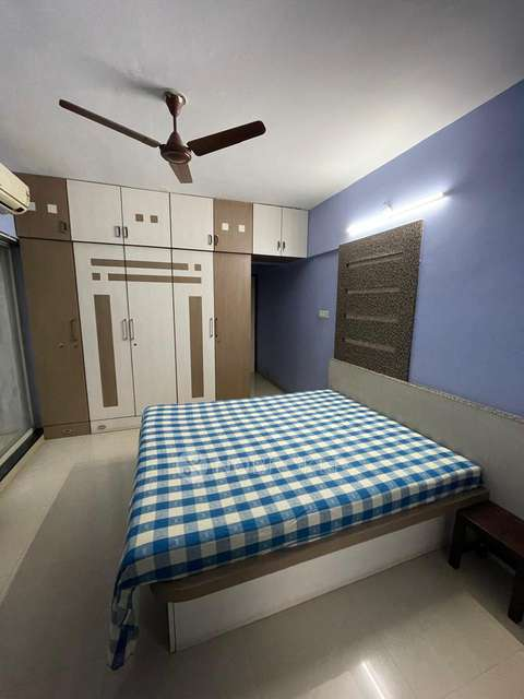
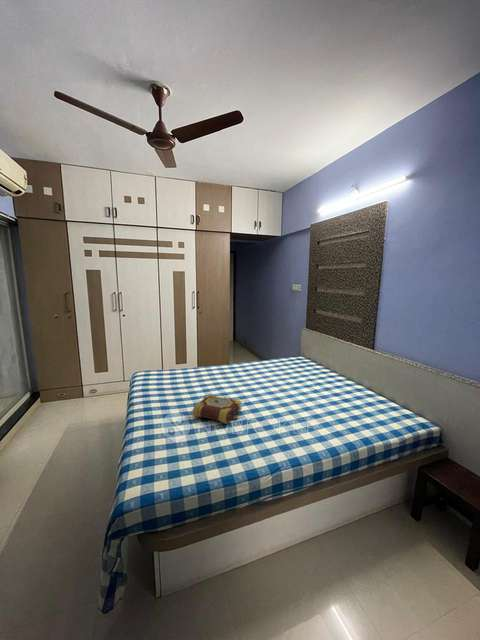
+ book (219, 407)
